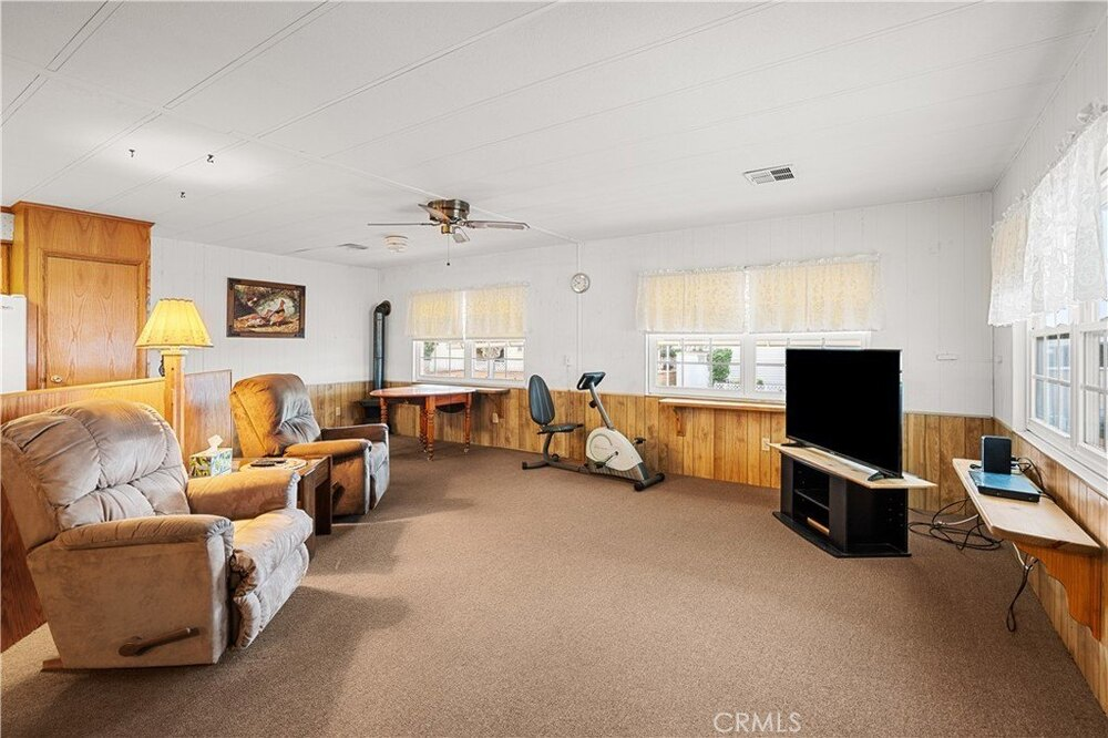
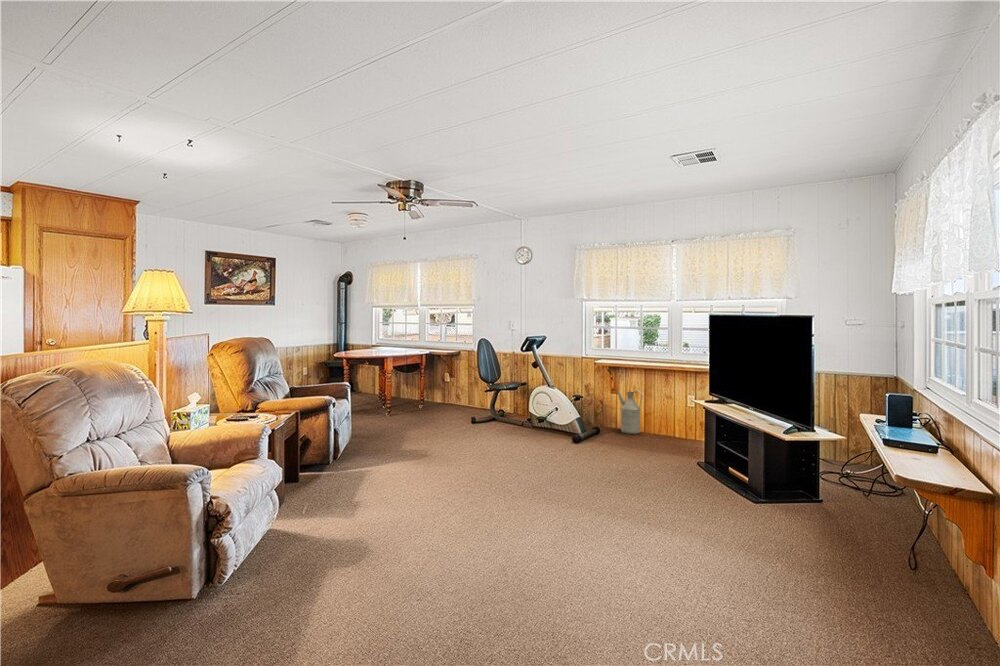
+ watering can (629, 410)
